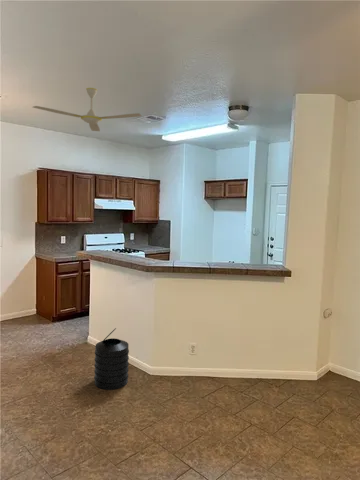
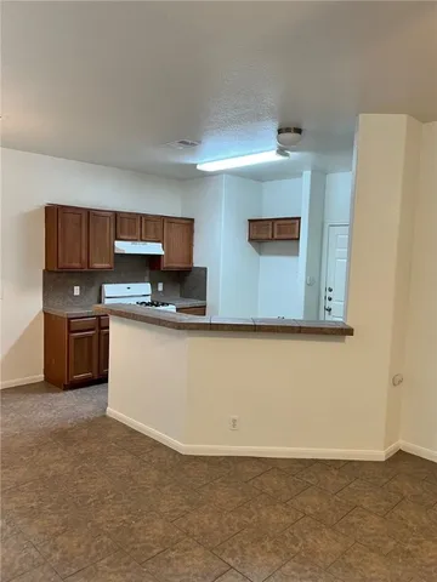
- ceiling fan (89, 110)
- trash can (111, 355)
